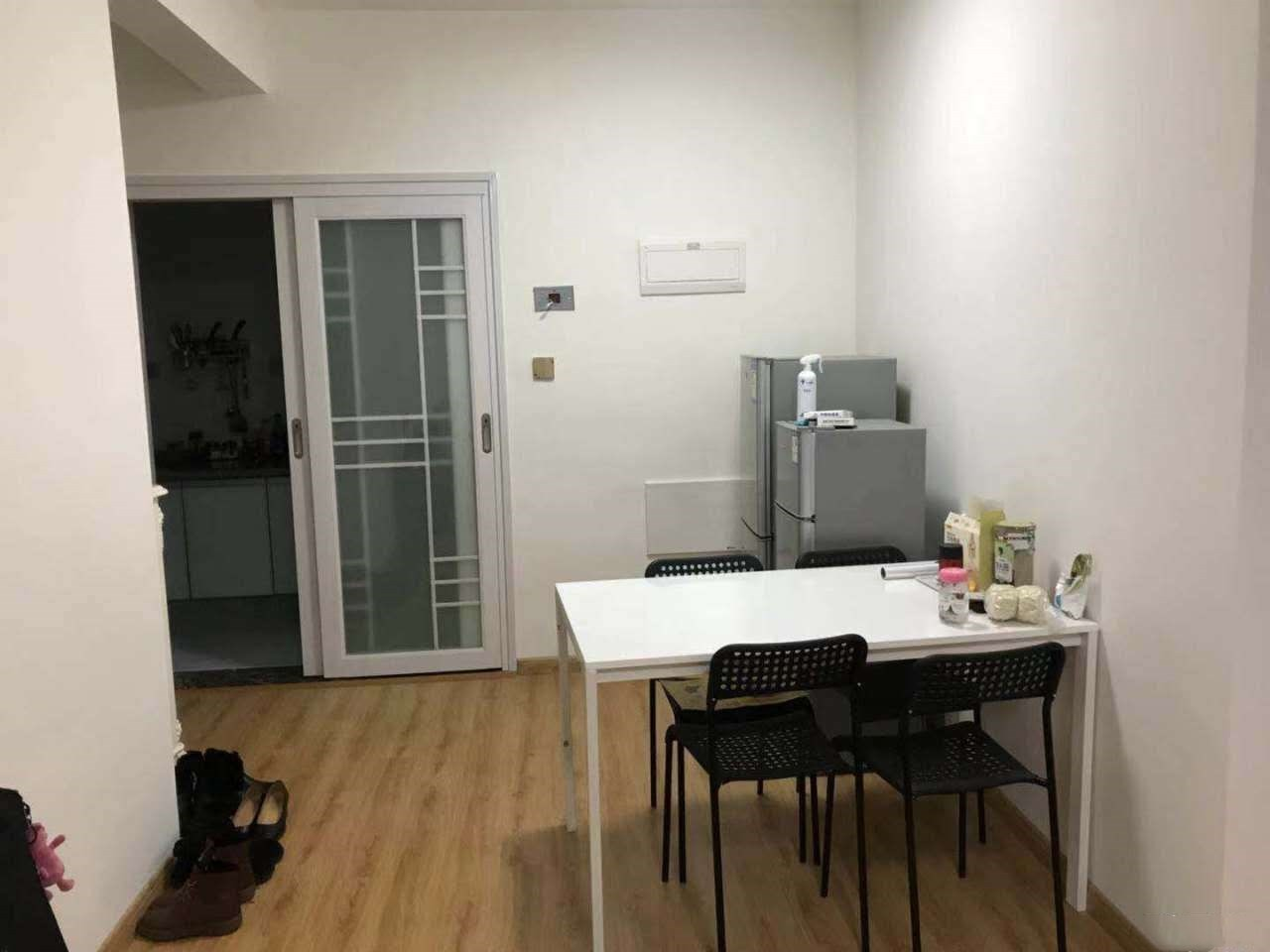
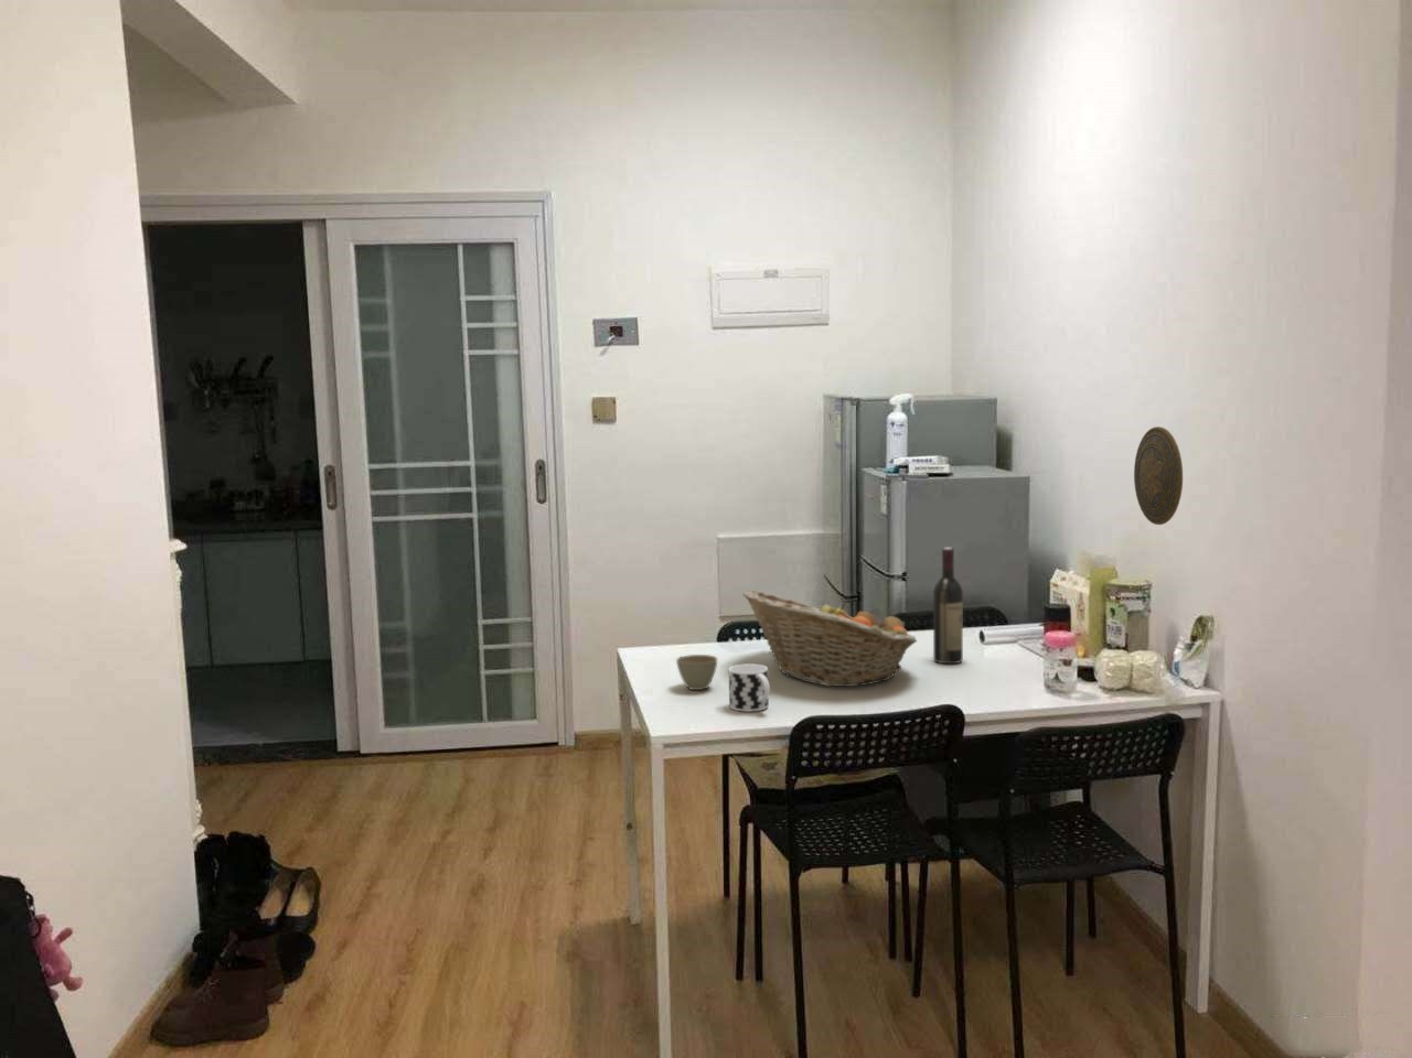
+ flower pot (697, 672)
+ decorative plate (1153, 475)
+ cup (753, 688)
+ fruit basket (827, 630)
+ wine bottle (947, 603)
